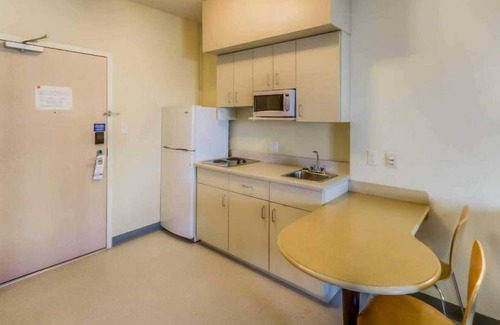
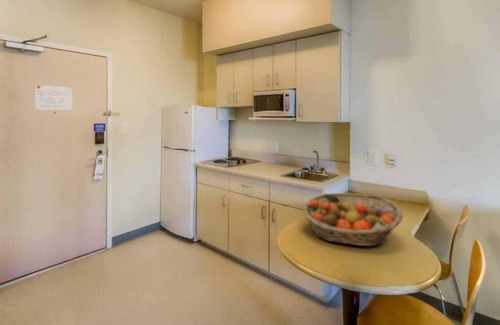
+ fruit basket (349, 217)
